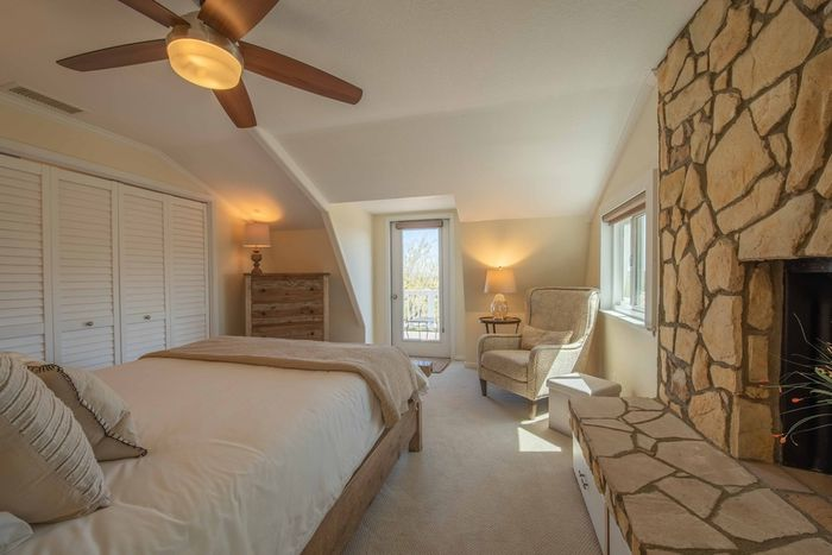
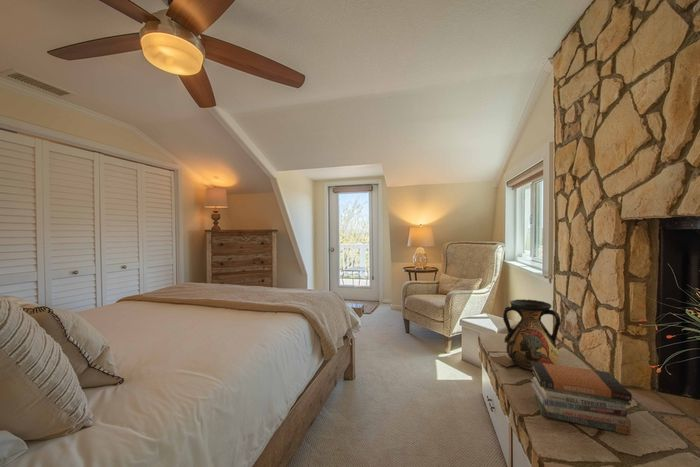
+ vase (527, 333)
+ book stack (575, 394)
